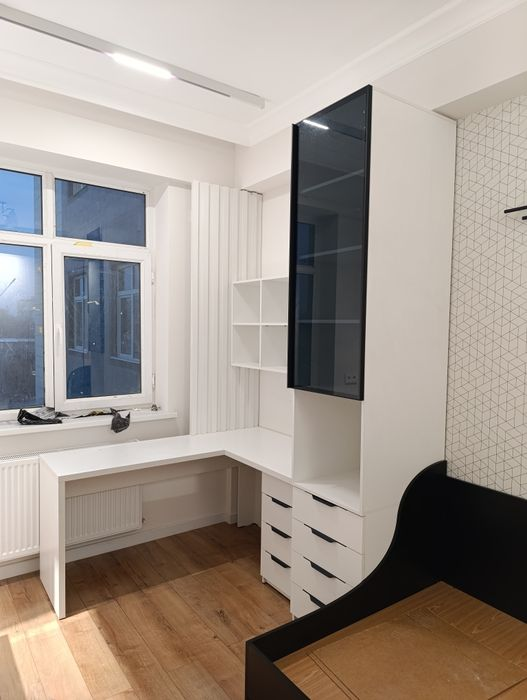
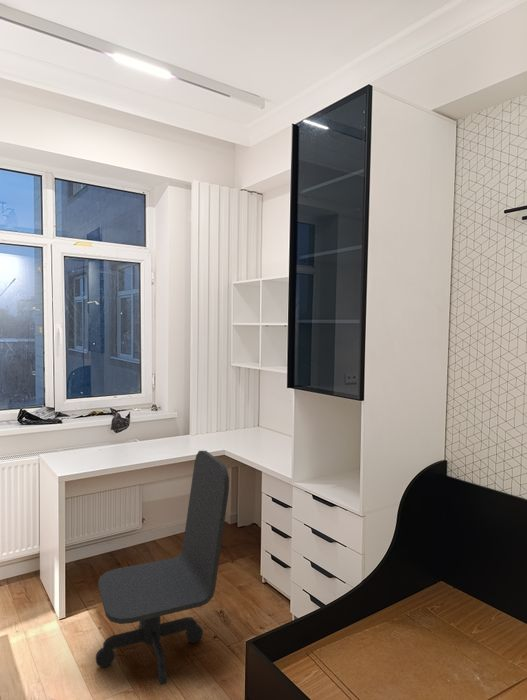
+ office chair (159, 560)
